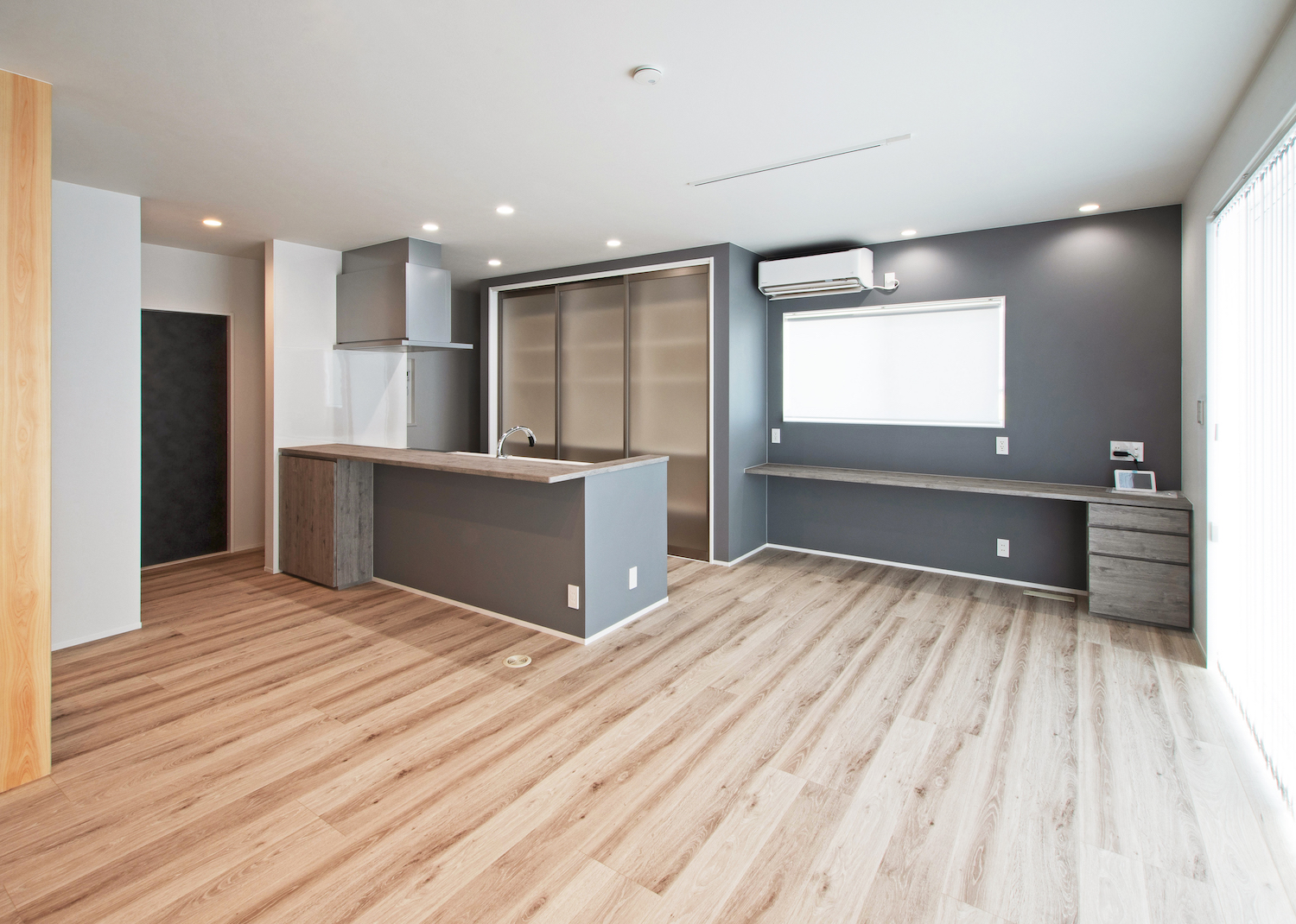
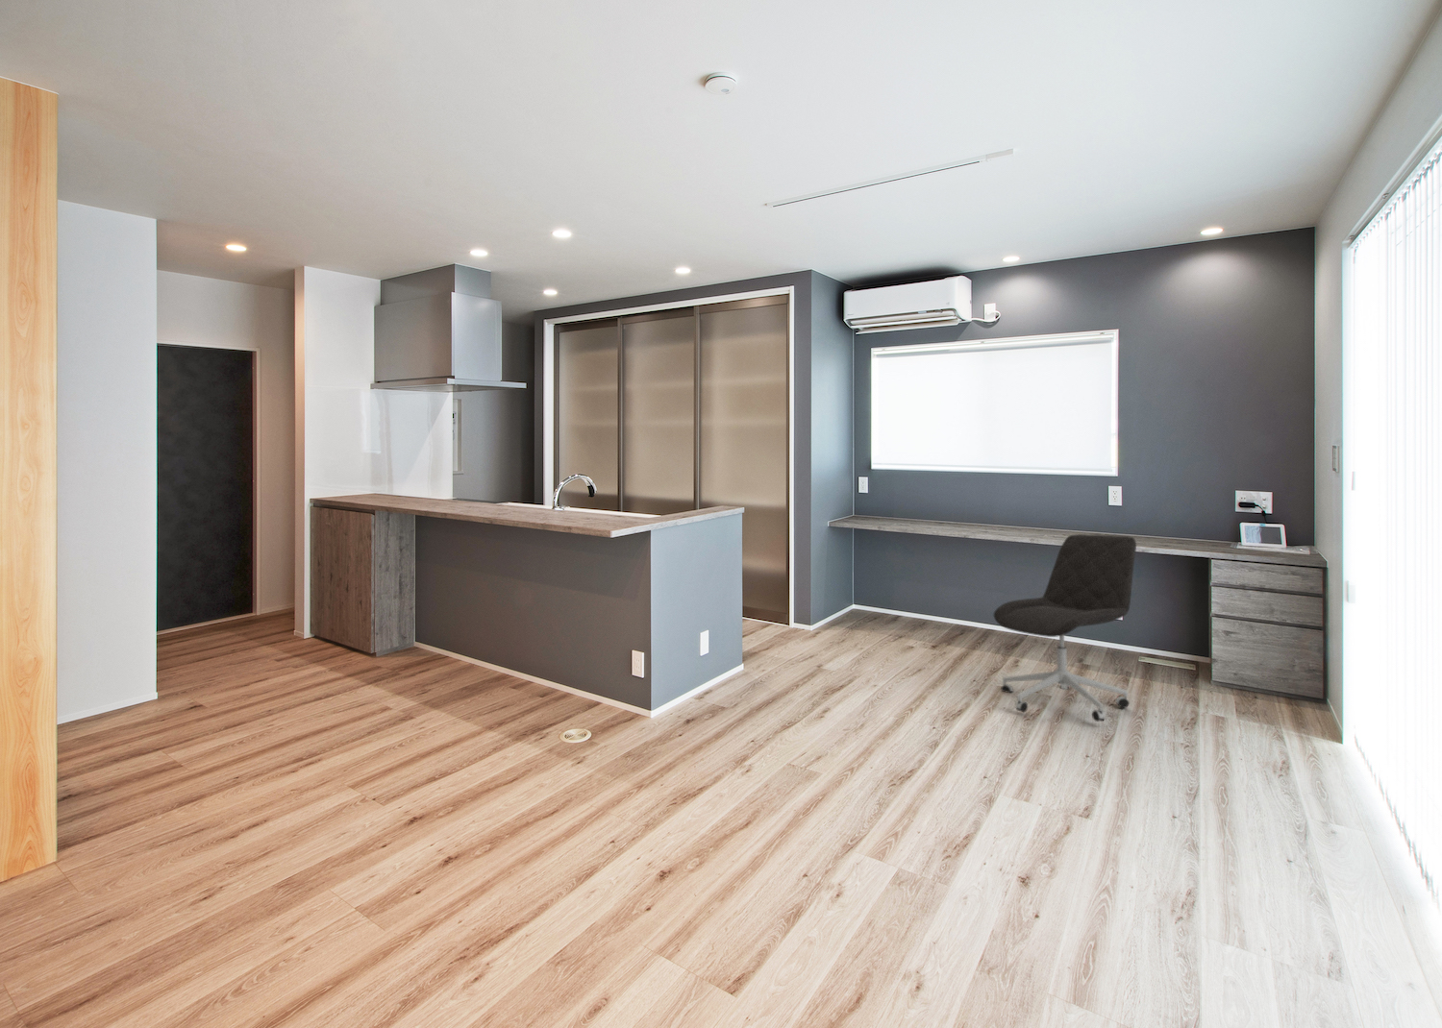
+ office chair (1064, 620)
